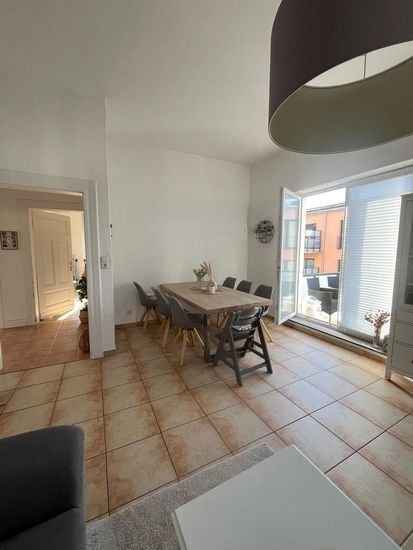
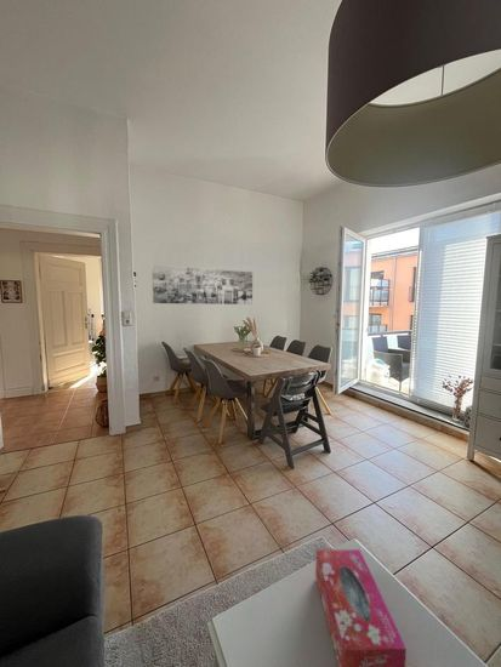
+ wall art (206, 286)
+ tissue box (353, 605)
